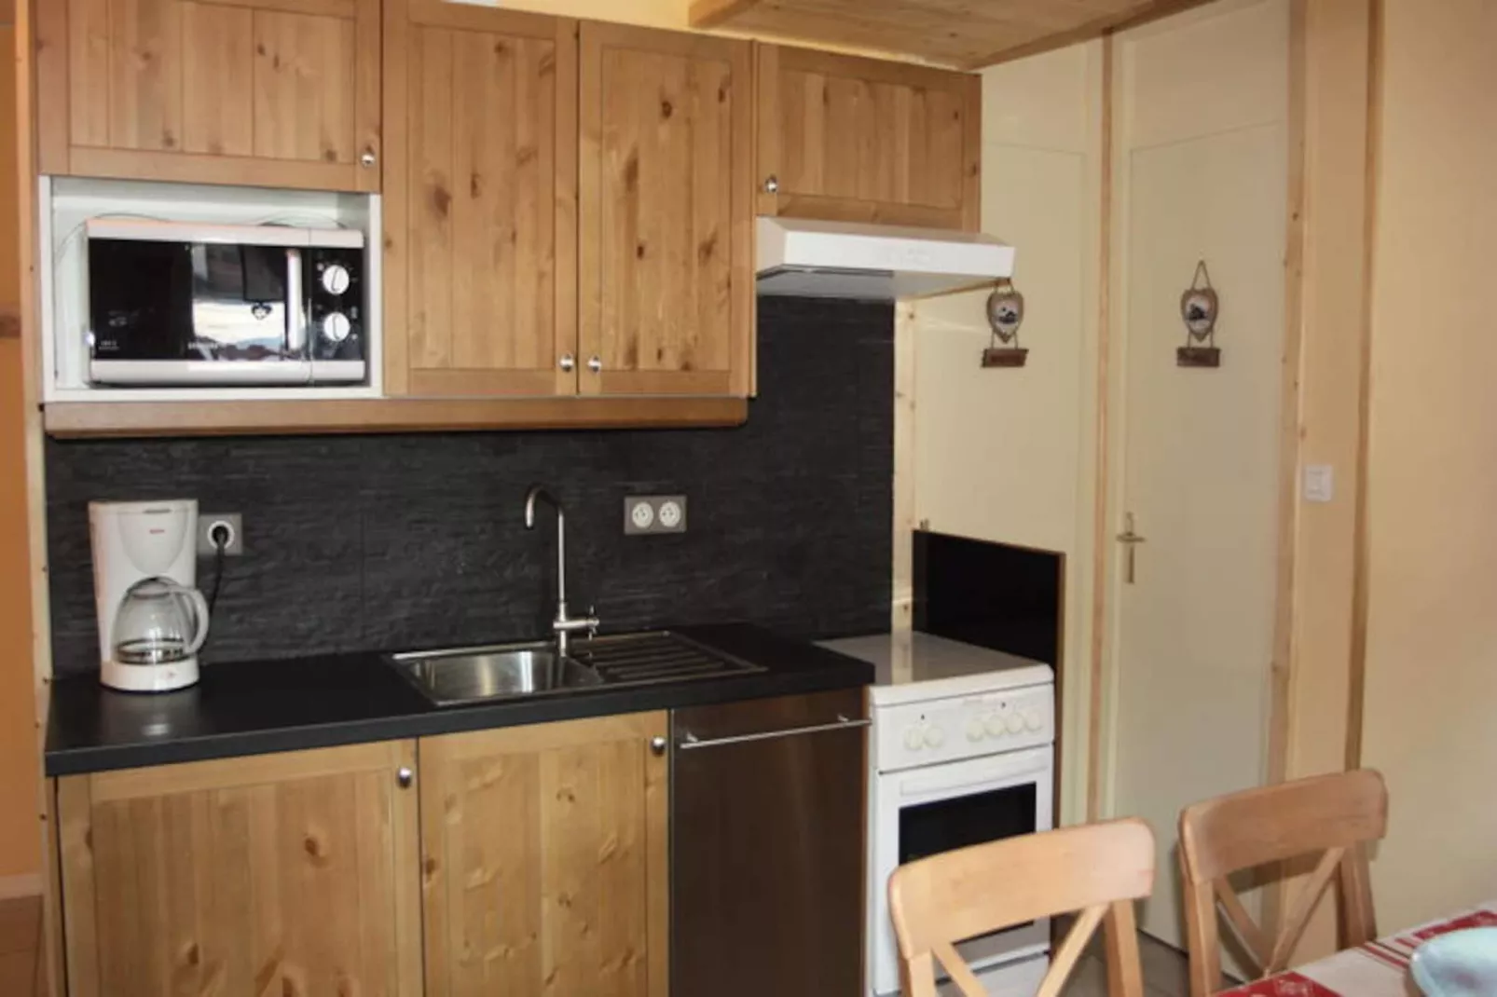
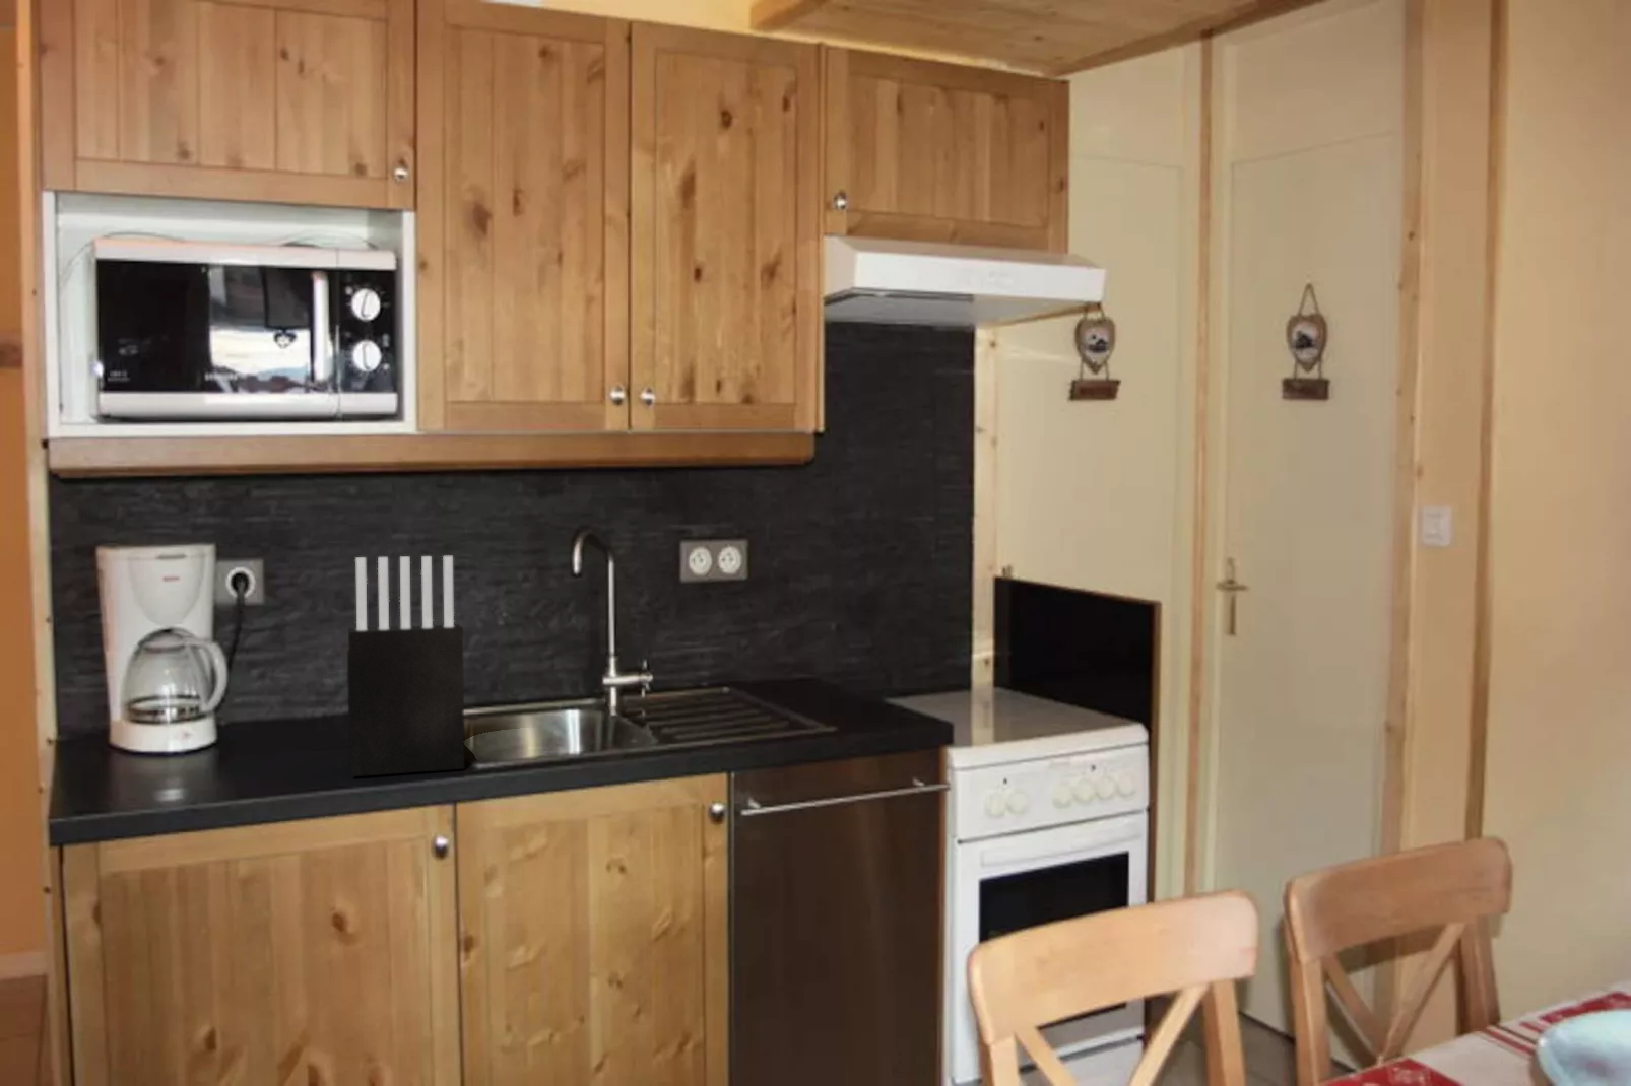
+ knife block (404, 659)
